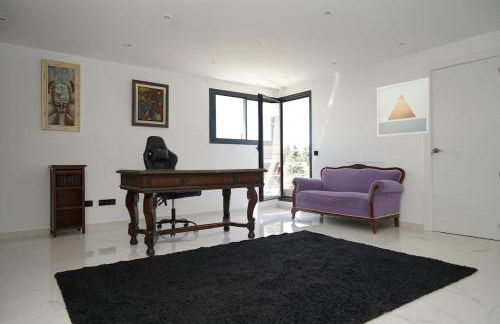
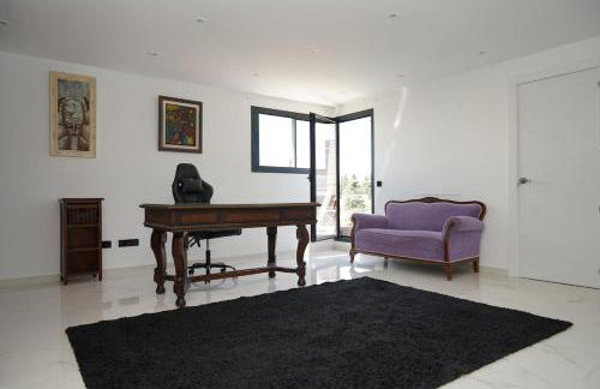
- wall art (401, 109)
